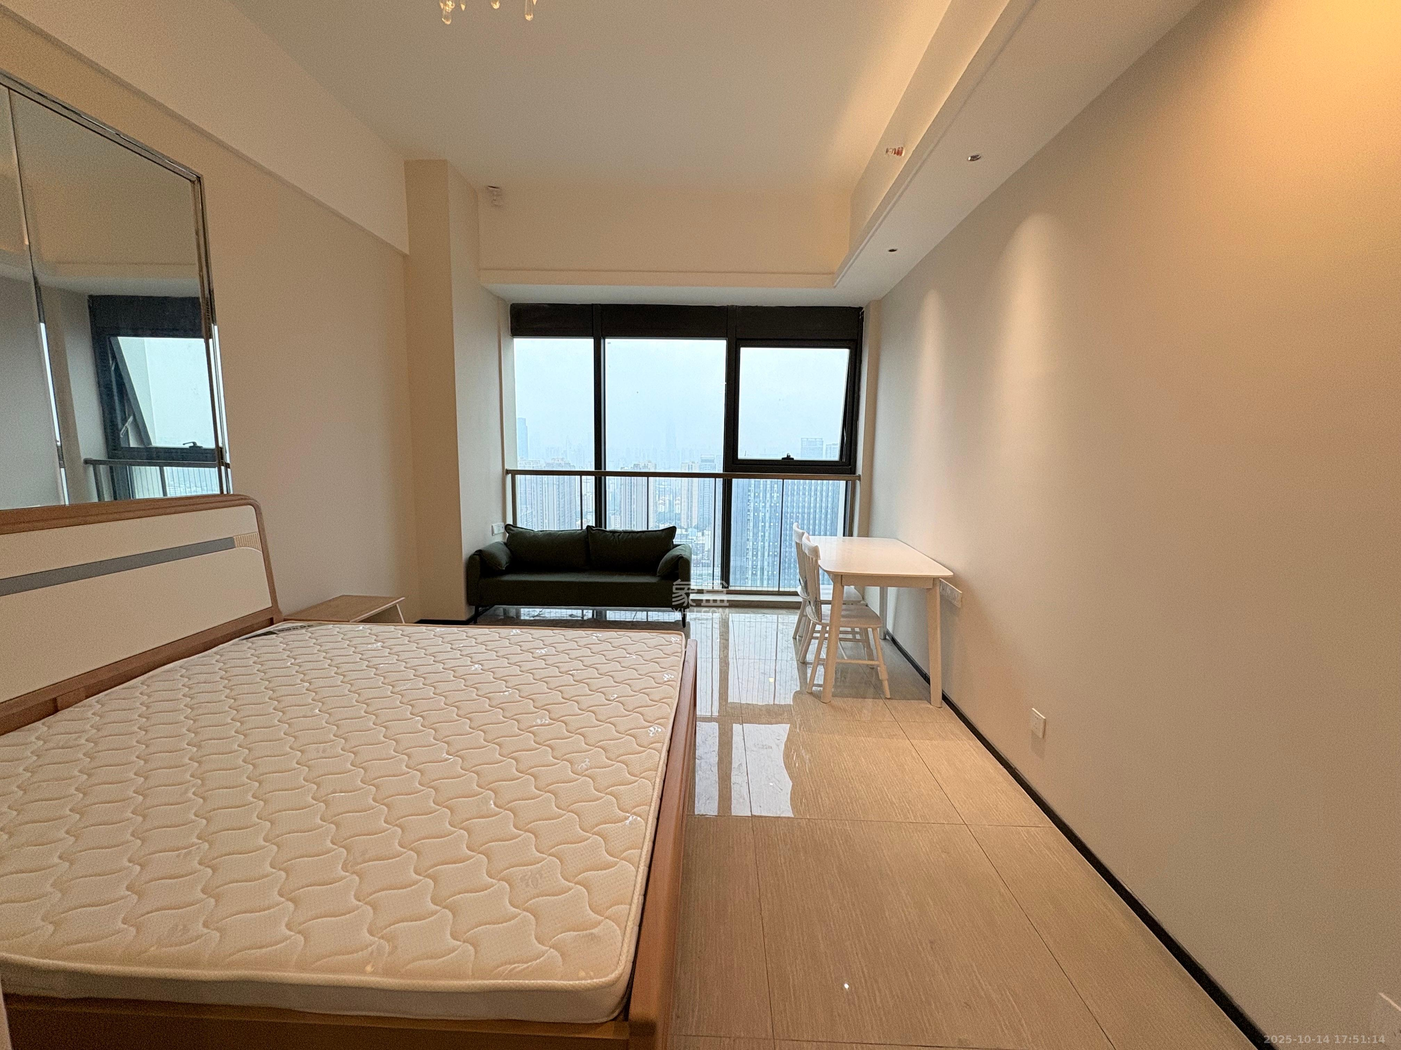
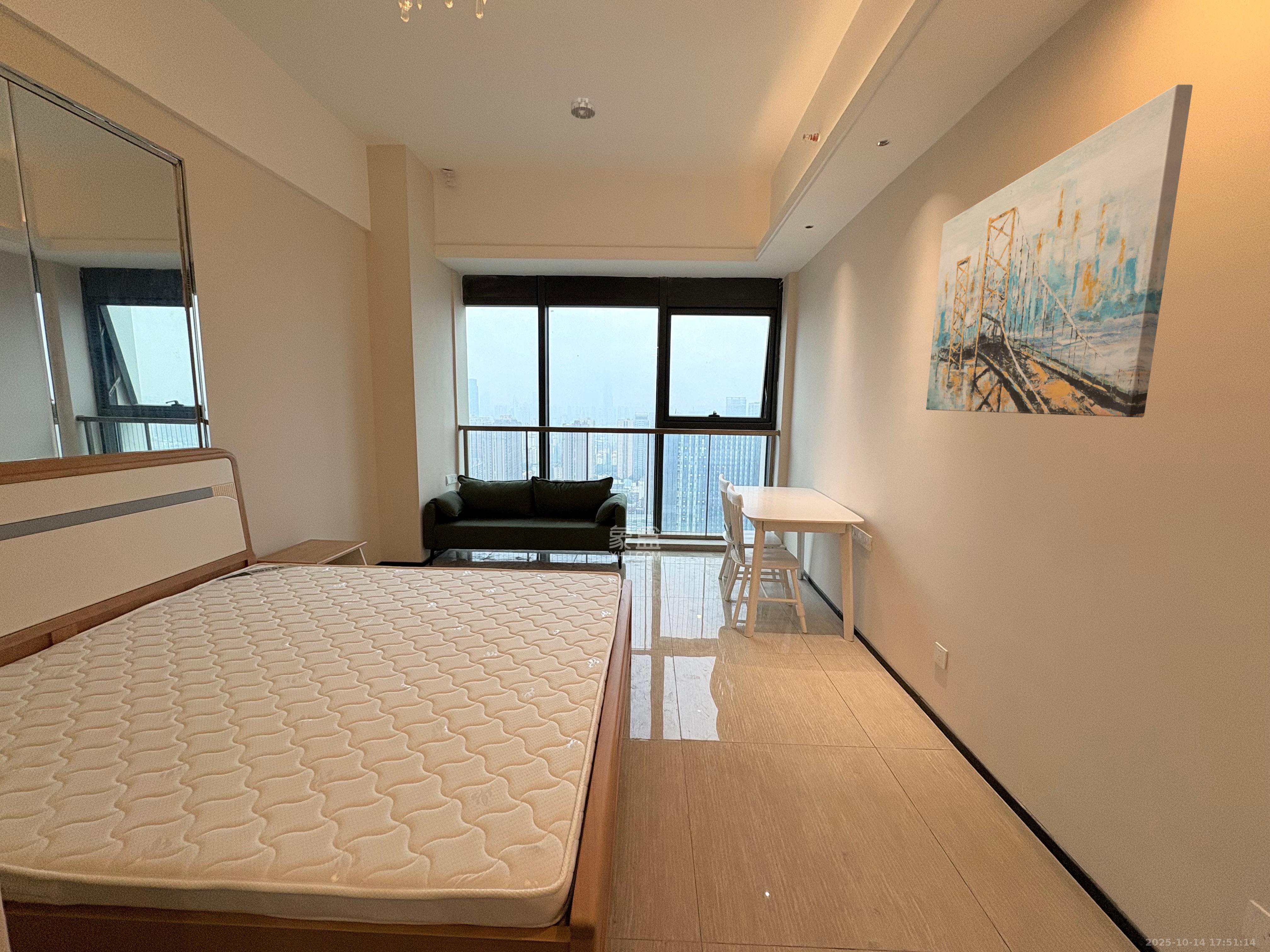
+ wall art (1019, 297)
+ smoke detector (583, 108)
